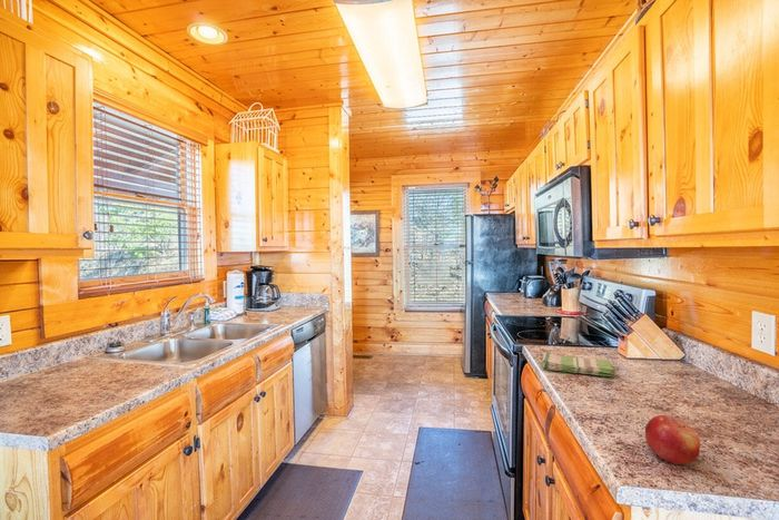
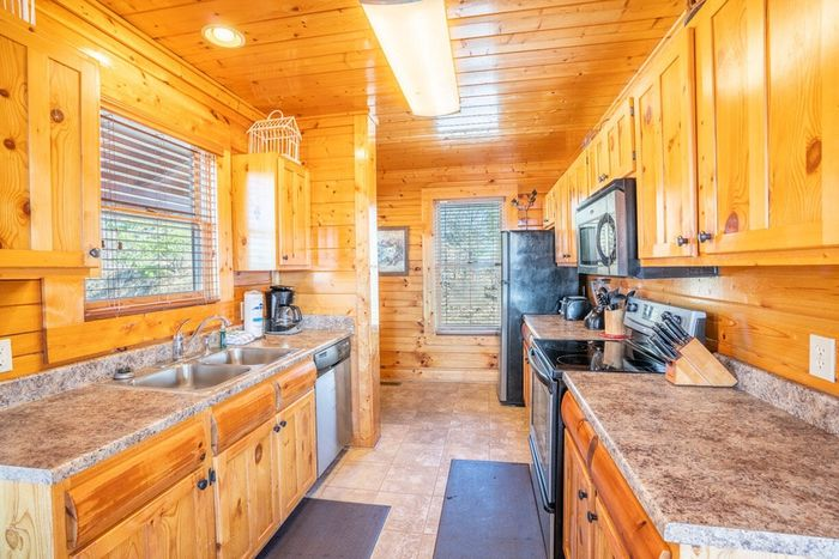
- dish towel (575, 362)
- fruit (672, 436)
